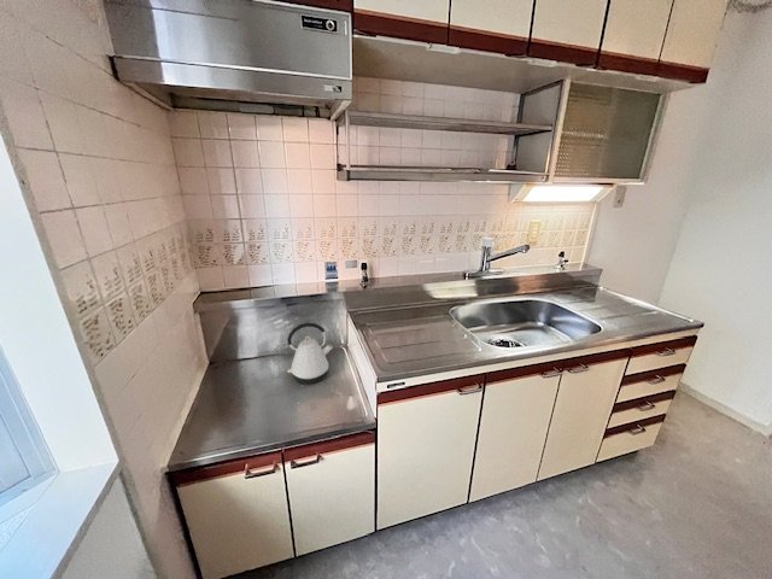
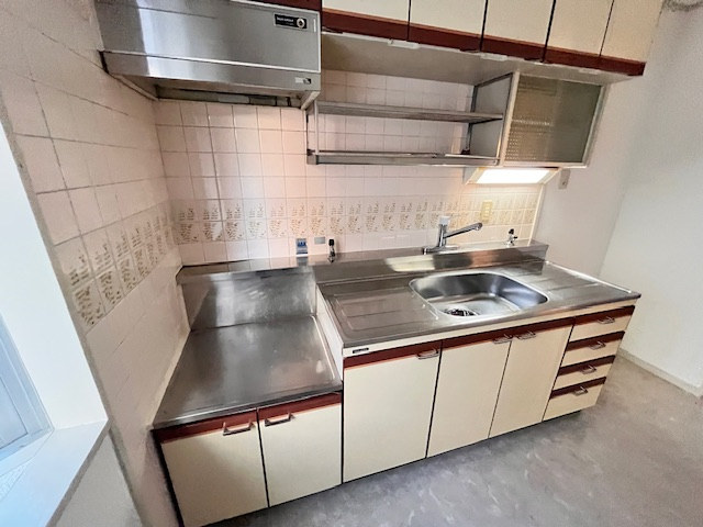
- kettle (309, 350)
